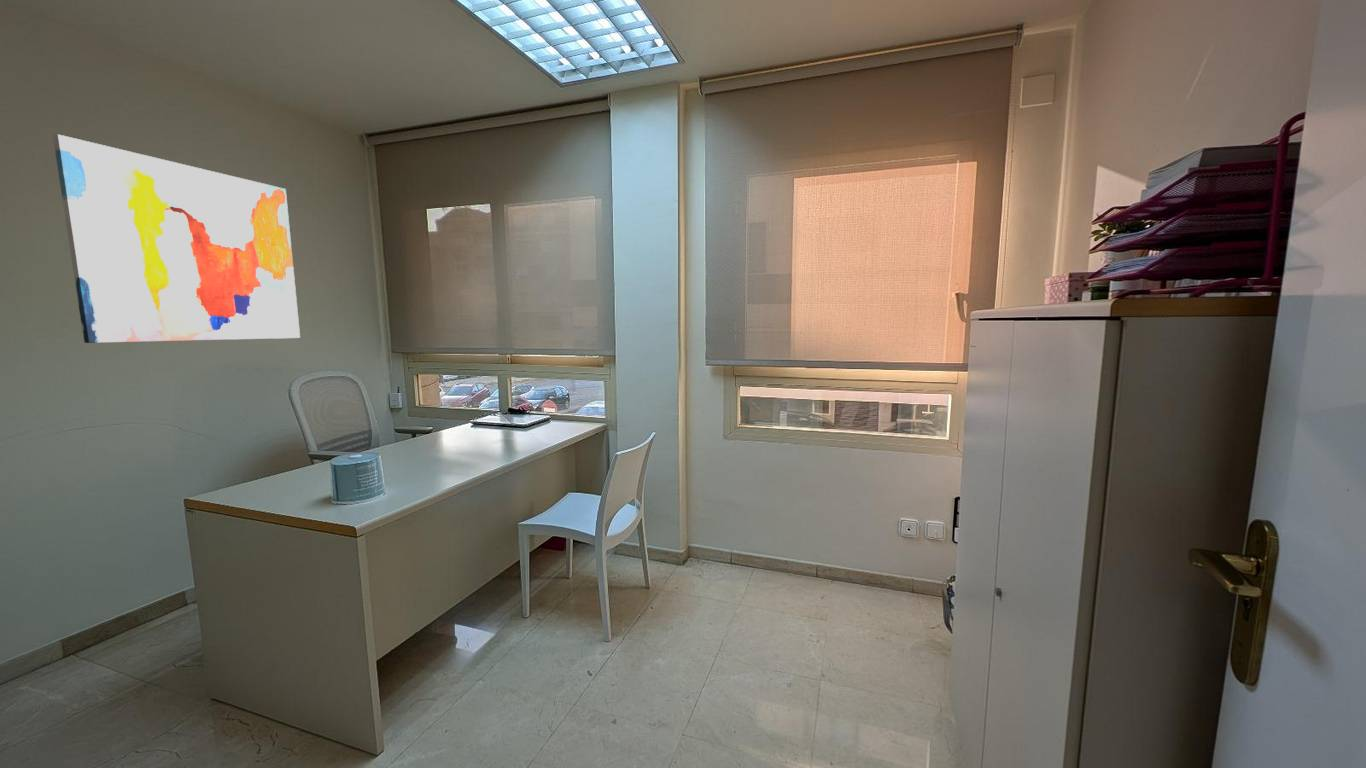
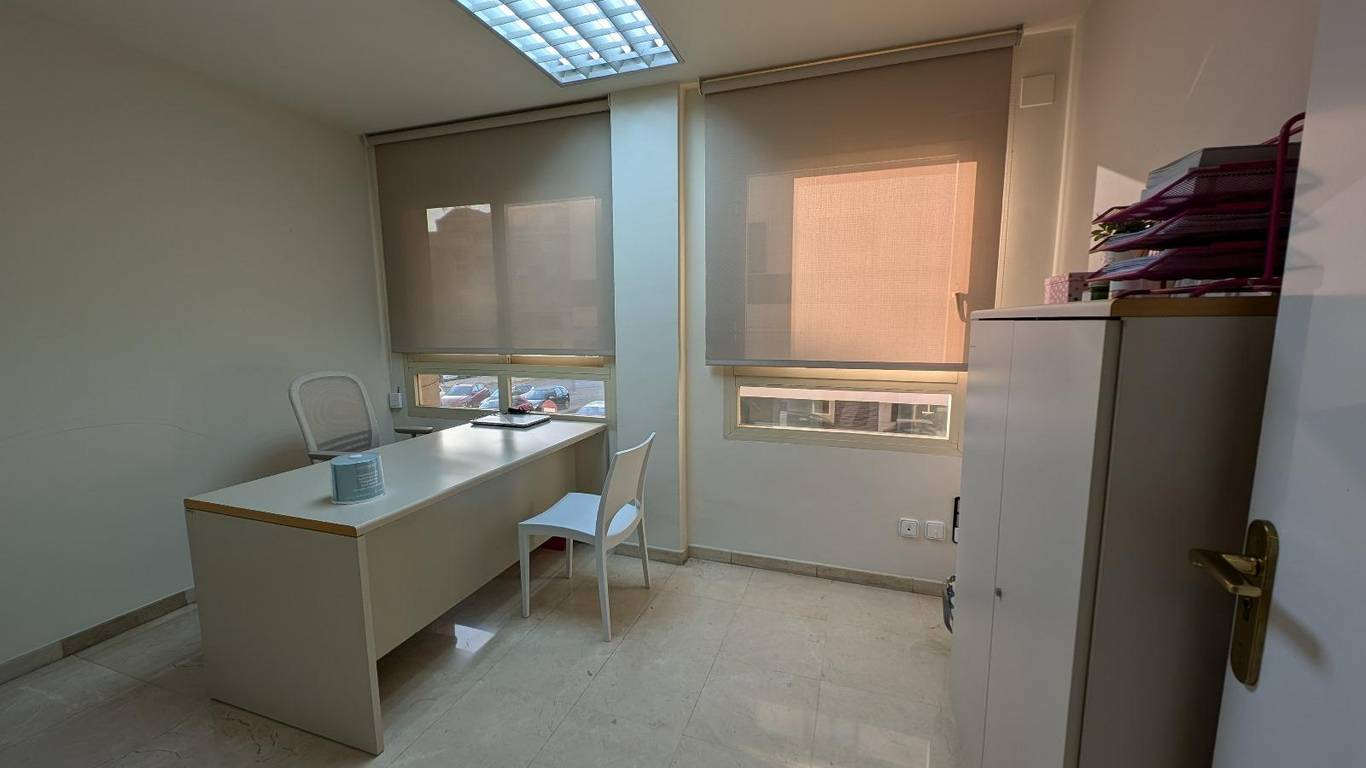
- wall art (199, 255)
